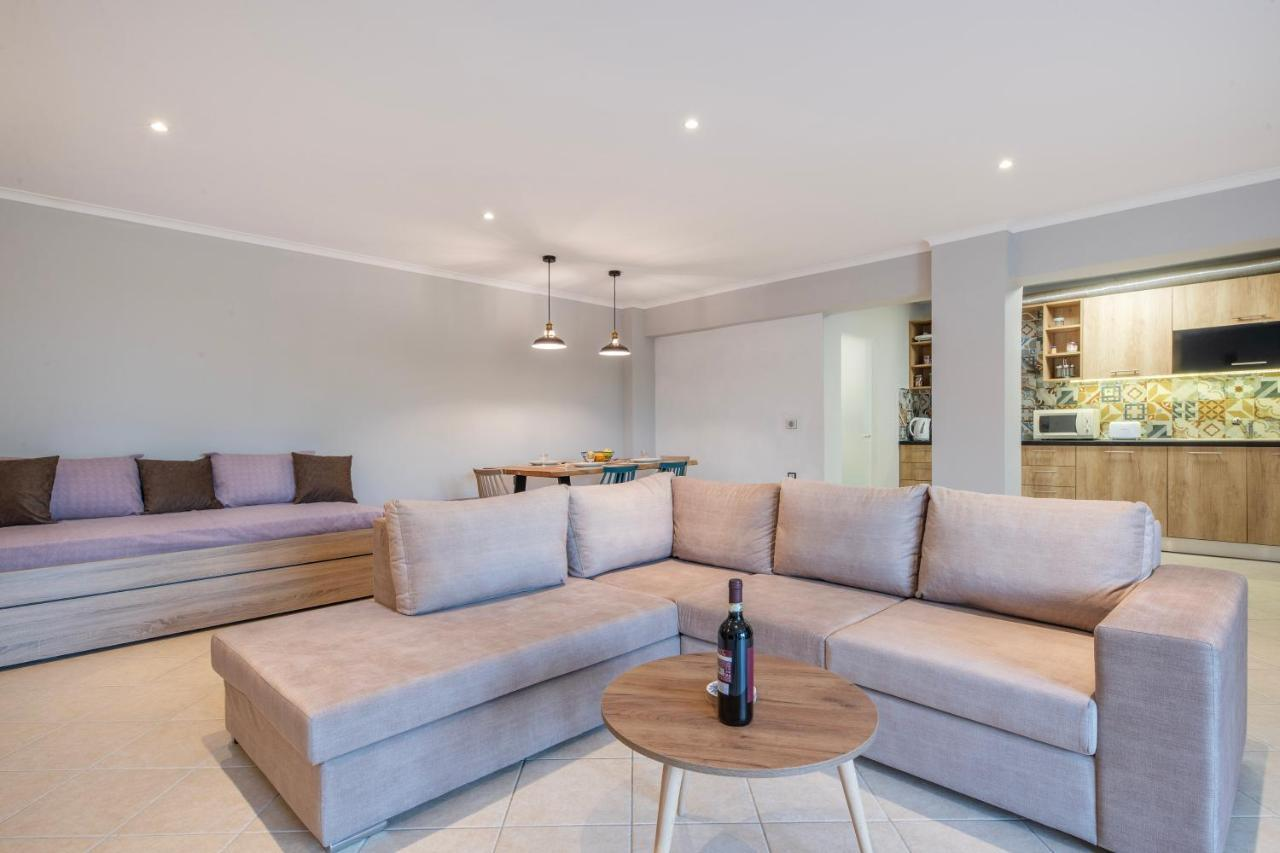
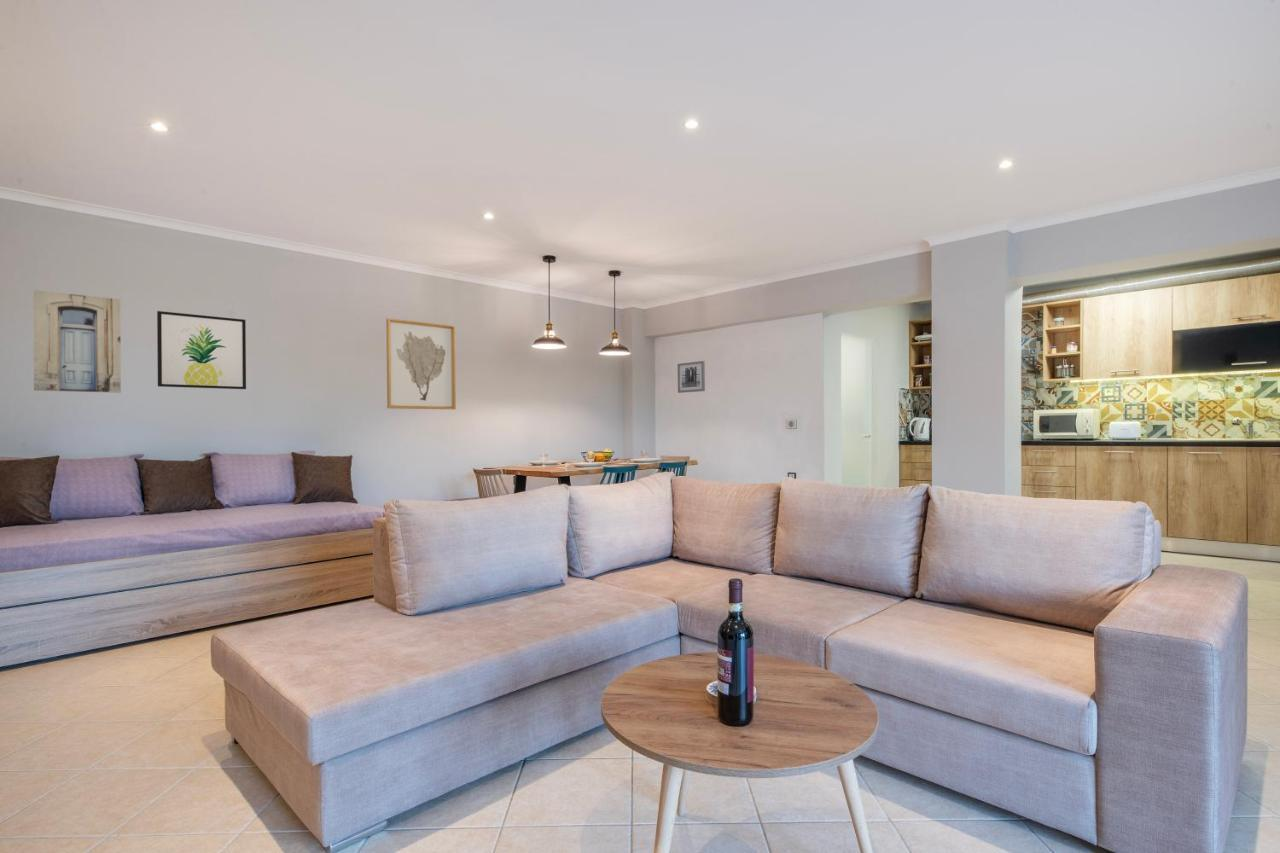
+ wall art (690, 377)
+ wall art (422, 365)
+ wall art (78, 343)
+ wall art (203, 351)
